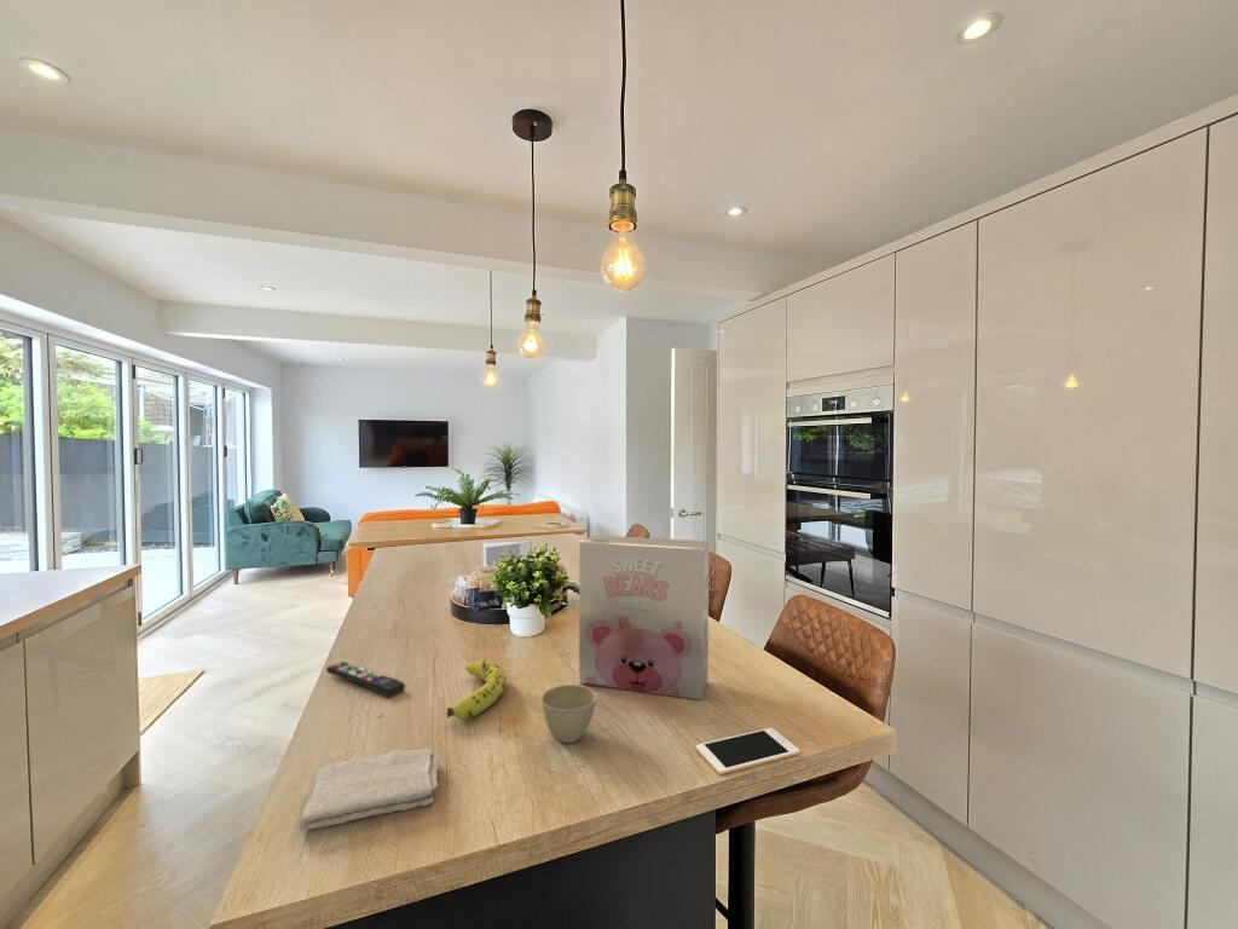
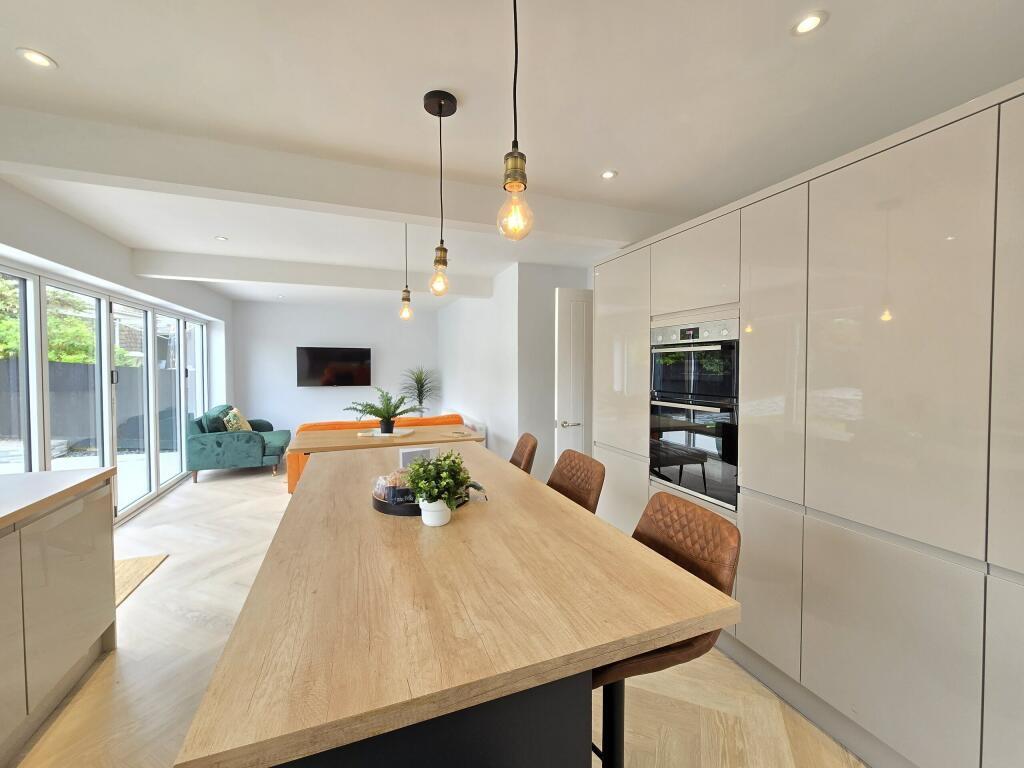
- cereal box (643, 611)
- cell phone (747, 749)
- washcloth (375, 783)
- remote control (364, 677)
- fruit (472, 693)
- flower pot (568, 715)
